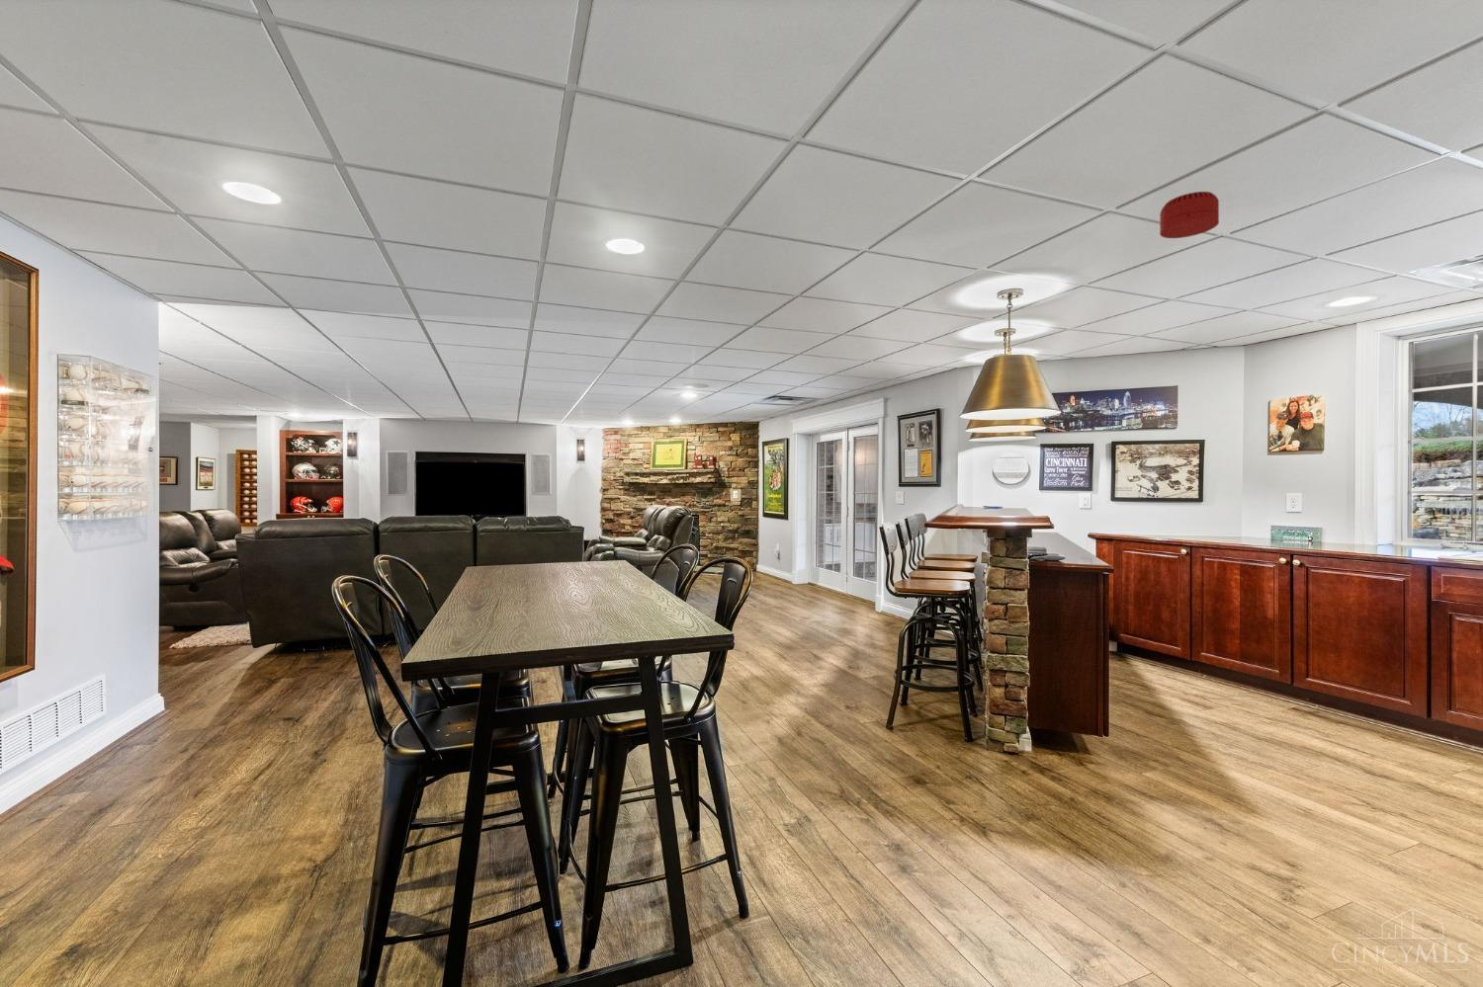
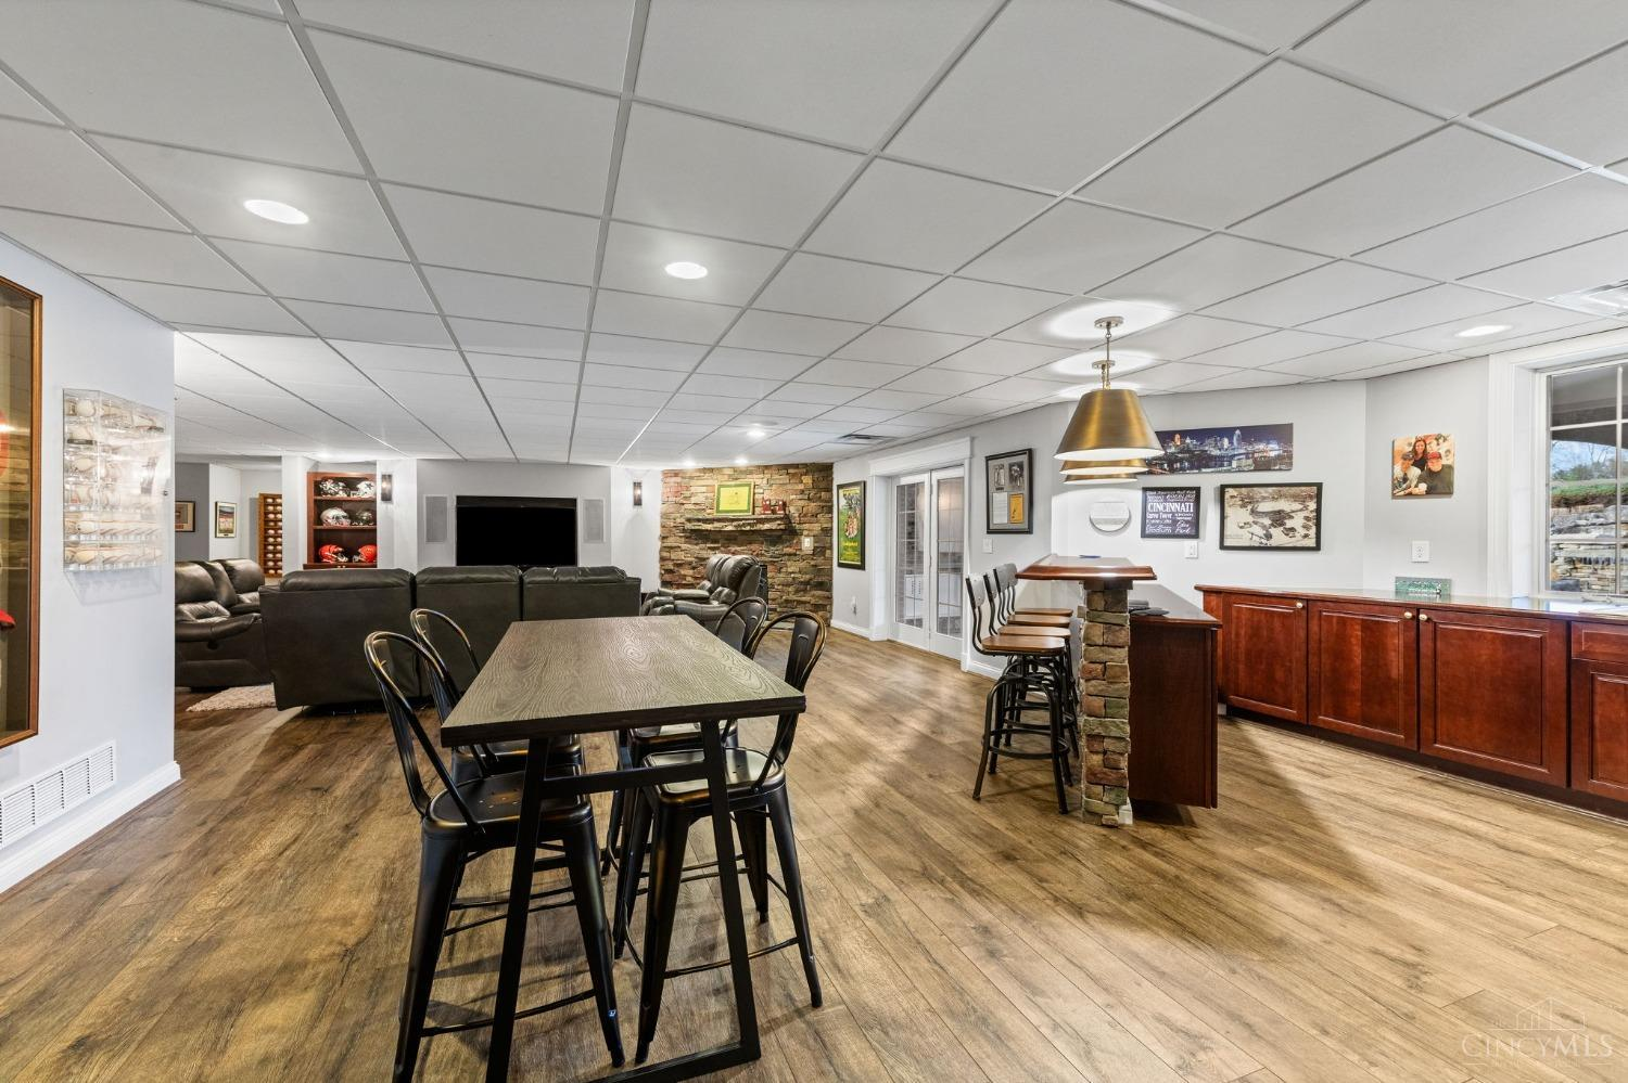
- smoke detector (1189, 215)
